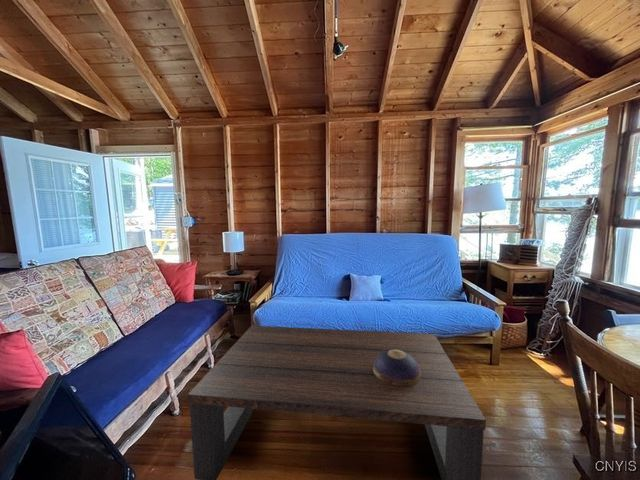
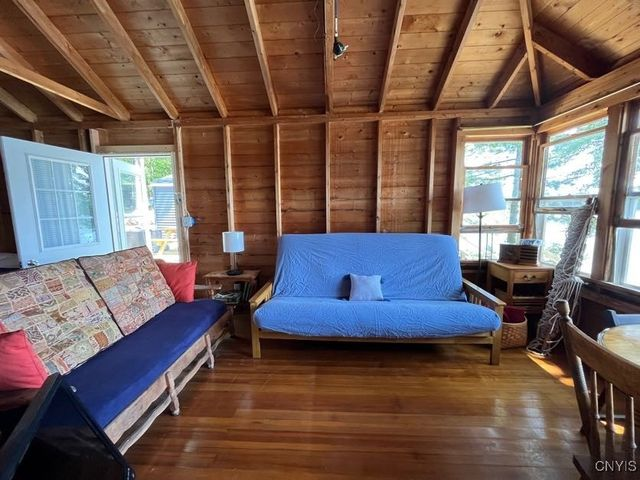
- decorative bowl (396, 361)
- coffee table (334, 394)
